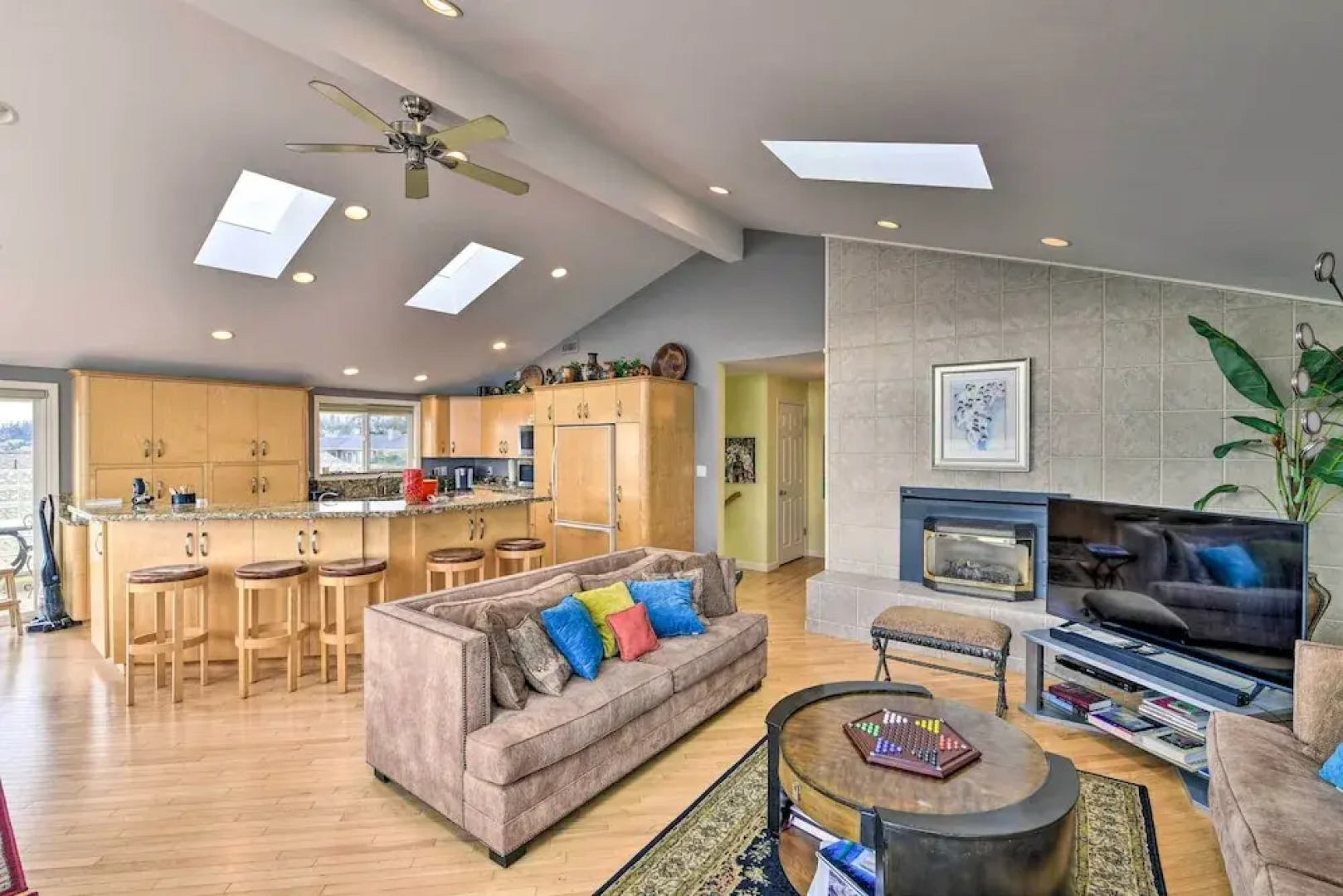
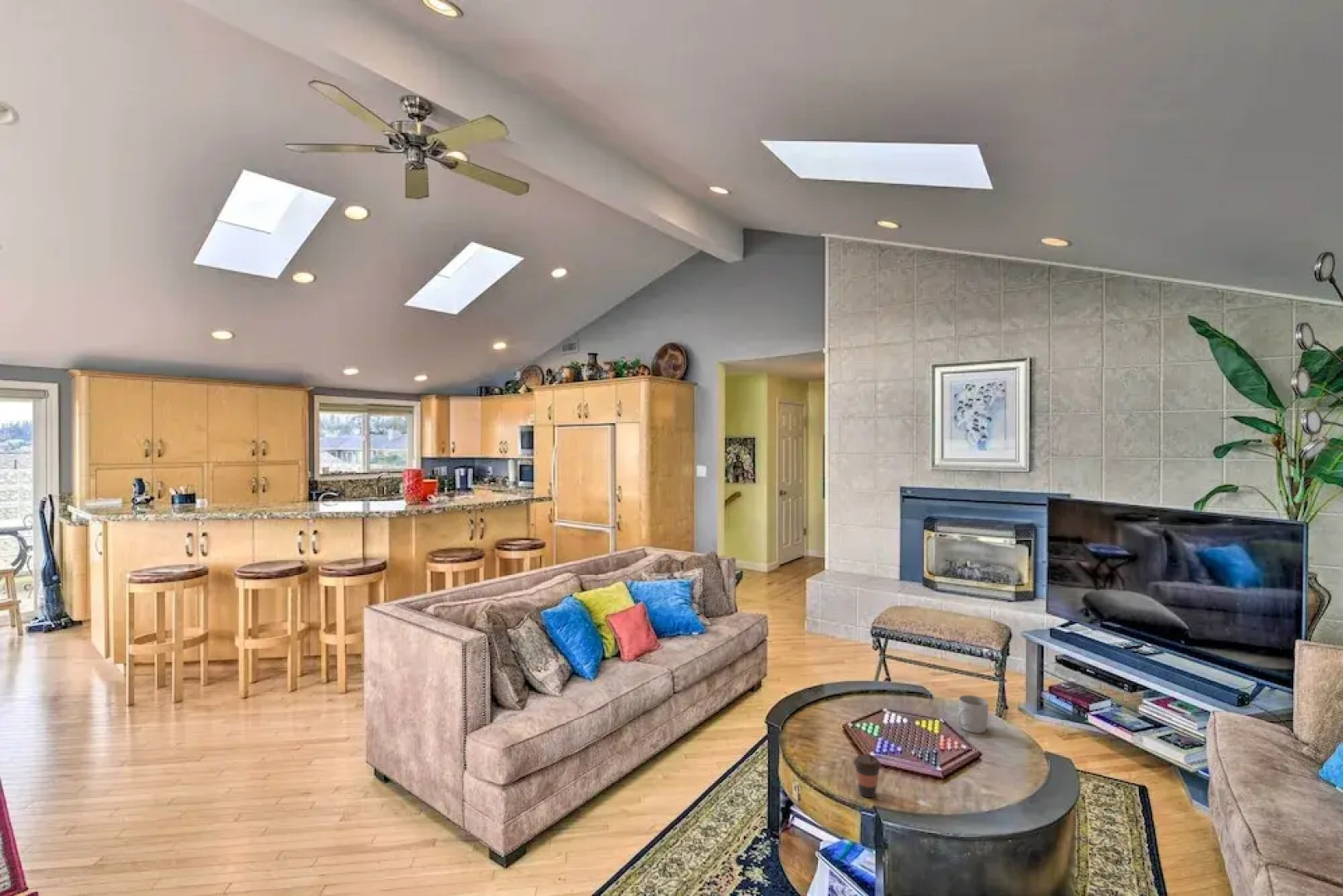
+ mug (970, 715)
+ coffee cup (867, 776)
